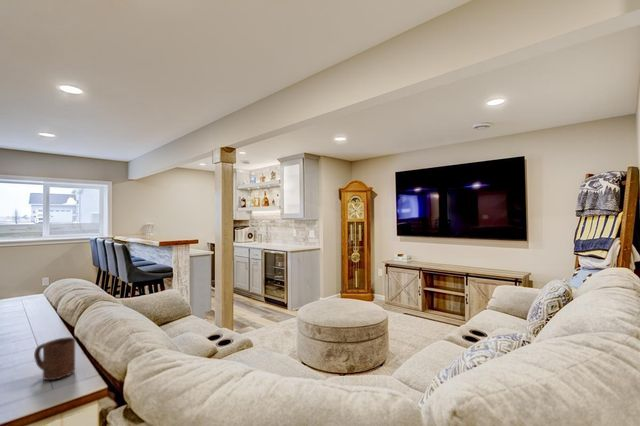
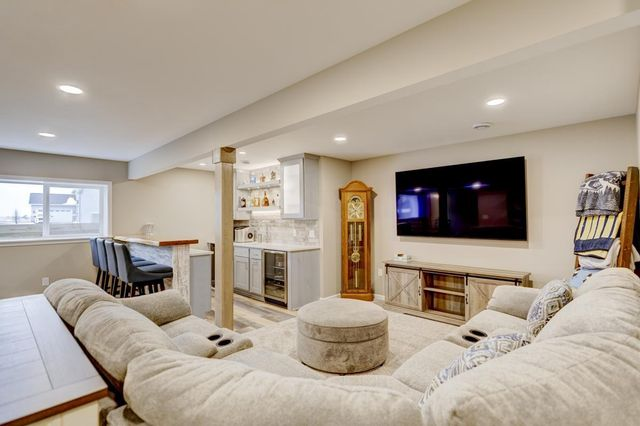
- cup (54, 358)
